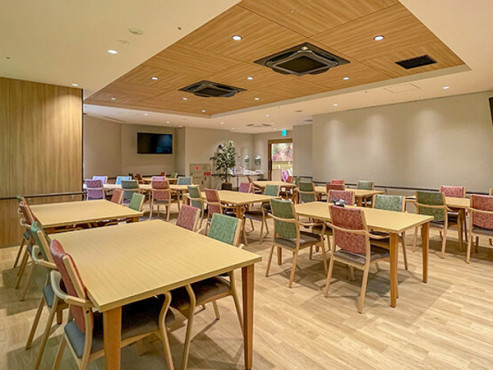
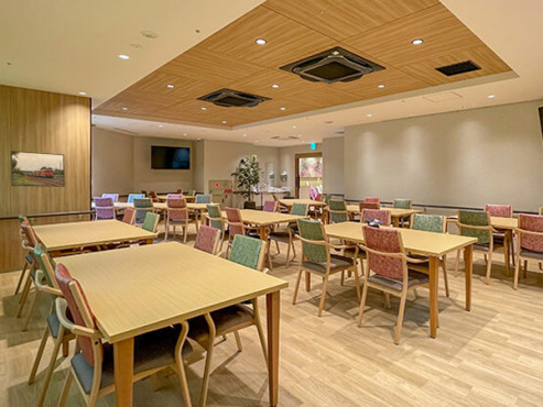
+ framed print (39, 169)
